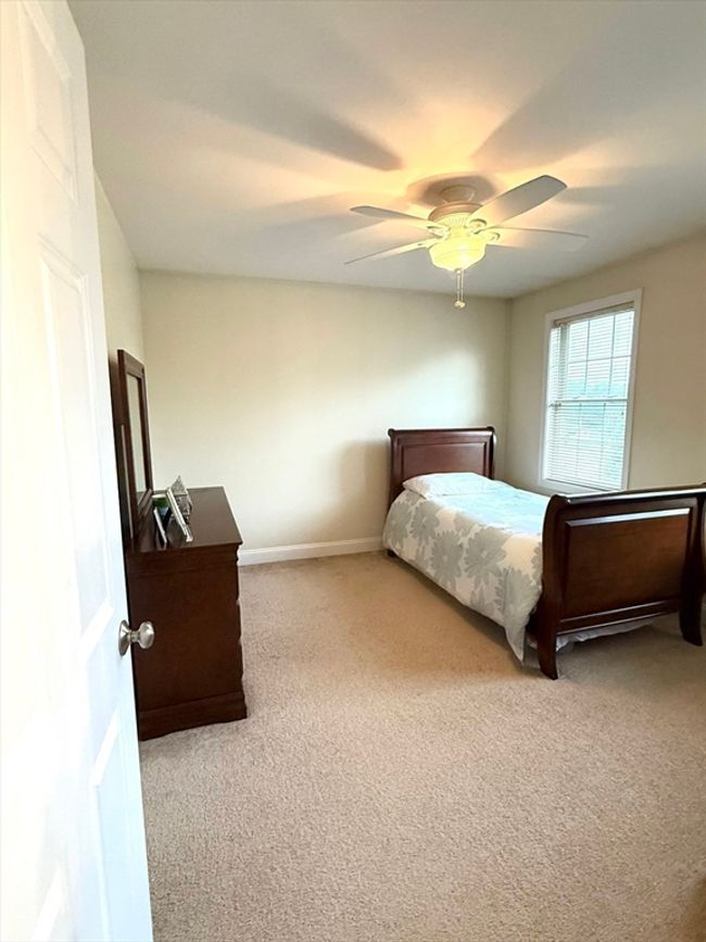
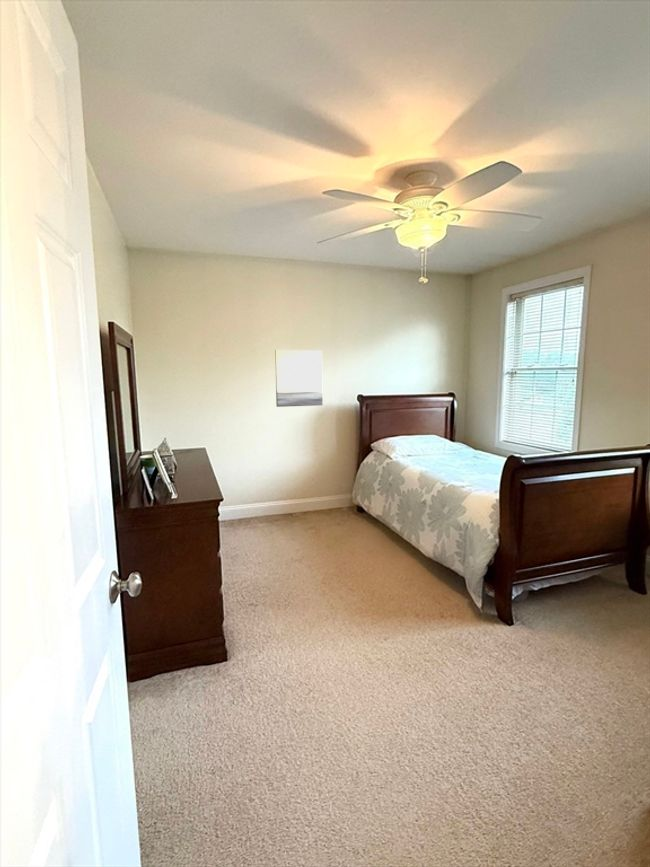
+ wall art (299, 378)
